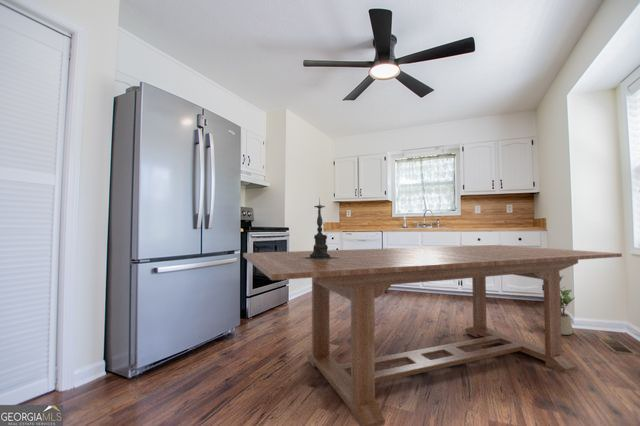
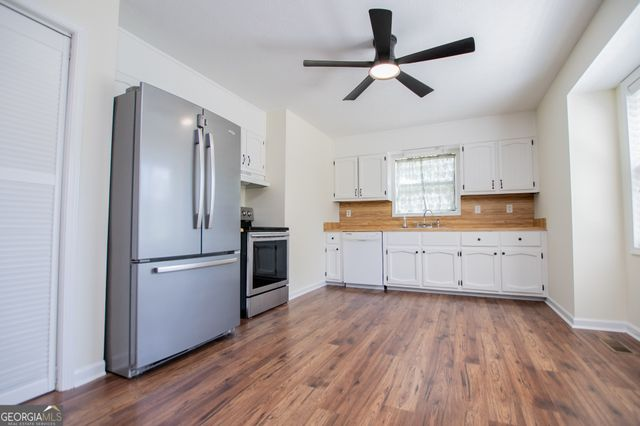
- potted plant (560, 301)
- dining table (429, 281)
- candle holder (320, 227)
